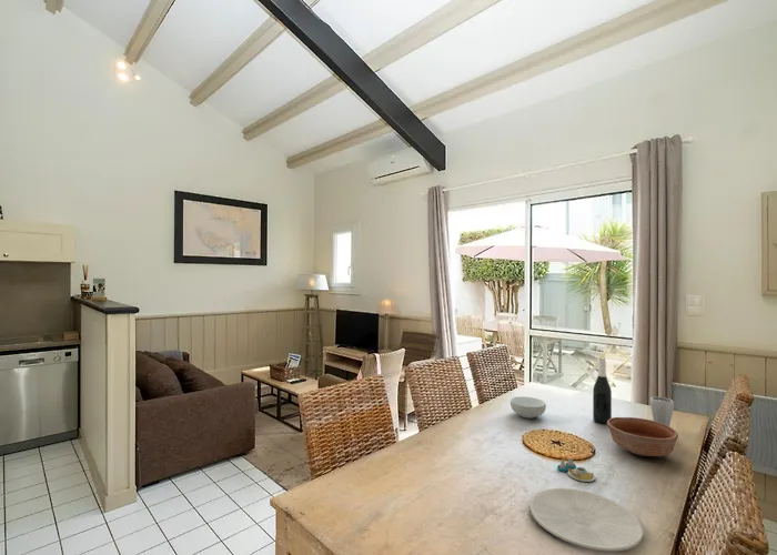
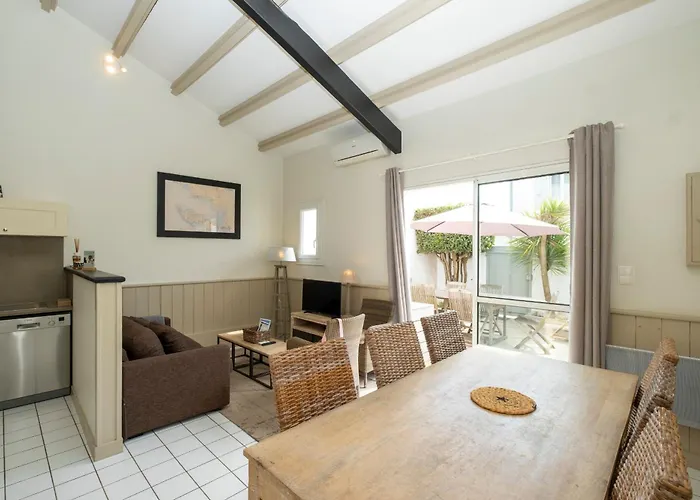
- salt and pepper shaker set (576, 468)
- bowl (640, 438)
- cereal bowl (527, 407)
- drinking glass (662, 416)
- plate (583, 517)
- wine bottle (602, 390)
